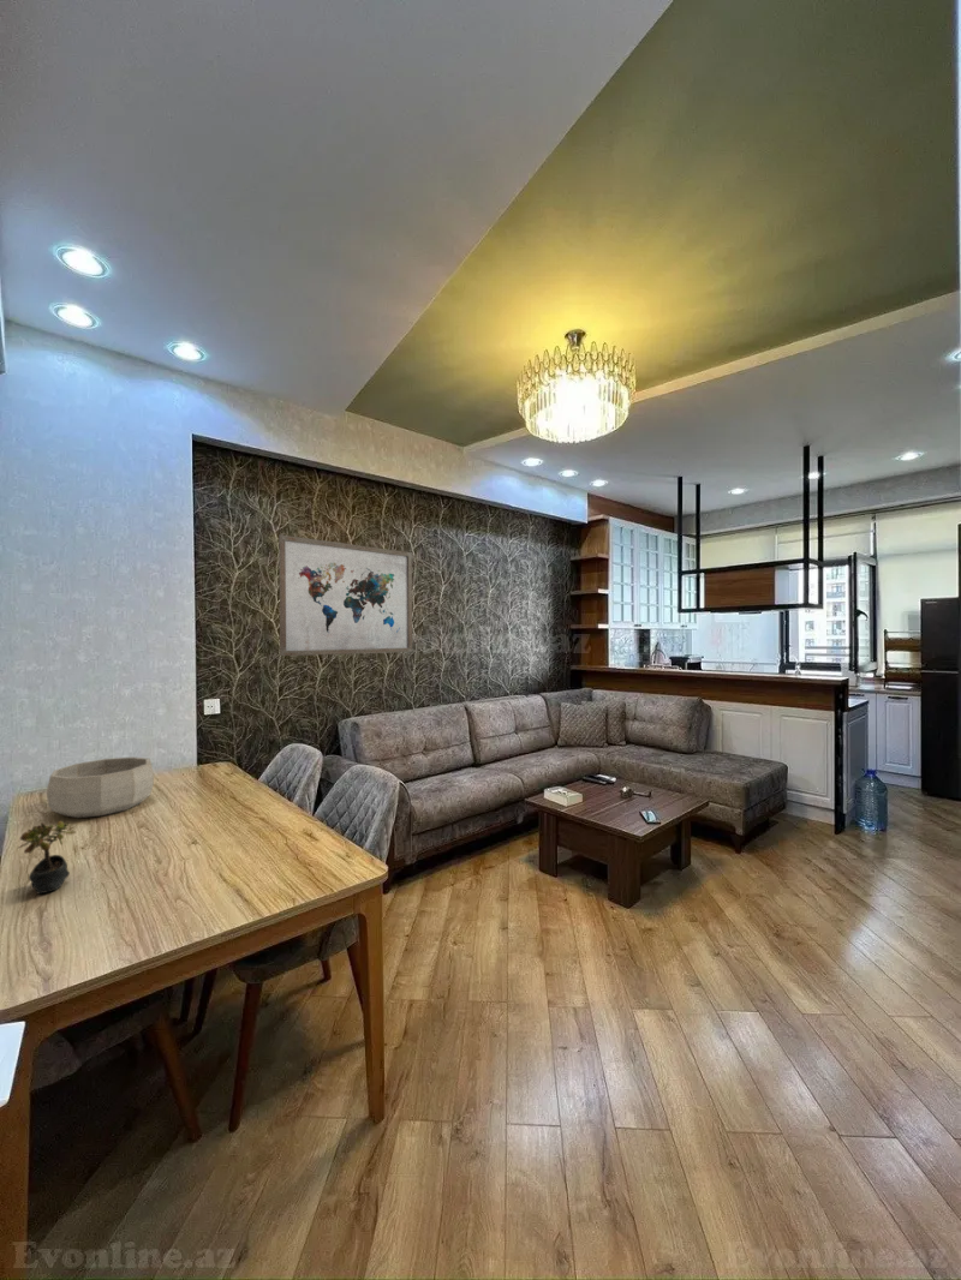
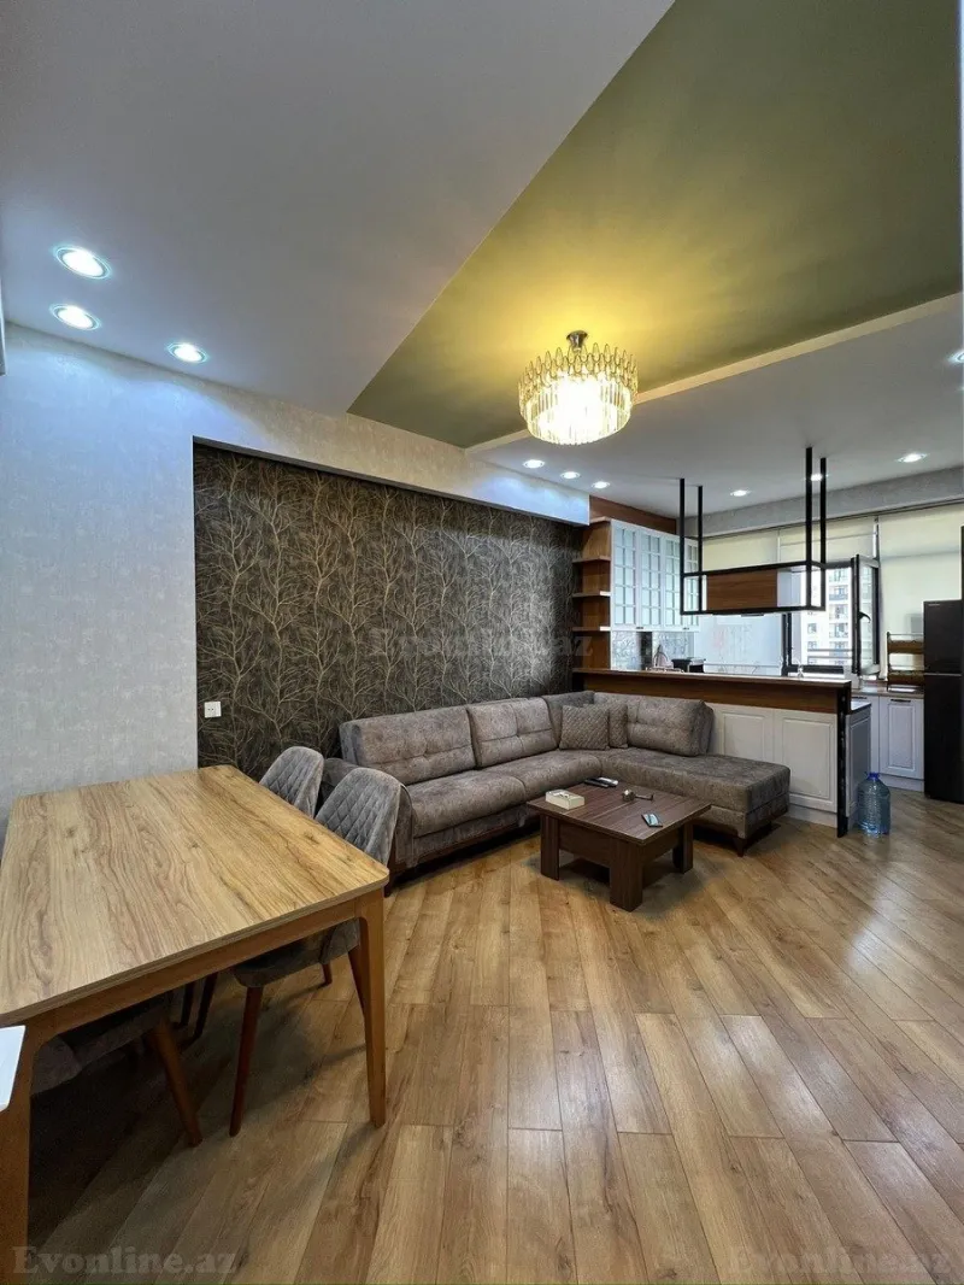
- succulent plant (48, 854)
- decorative bowl (103, 786)
- wall art (352, 599)
